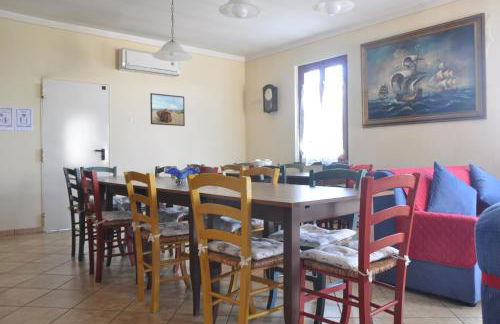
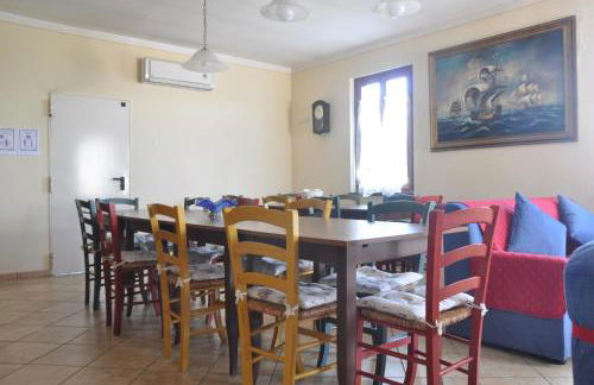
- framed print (167, 110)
